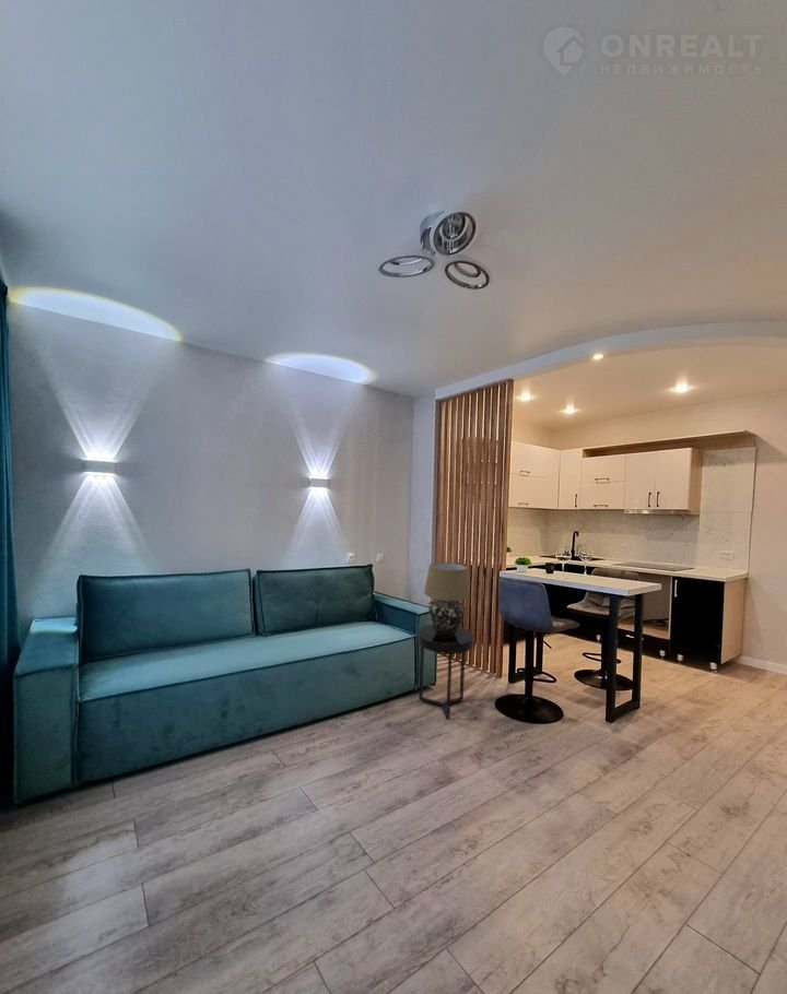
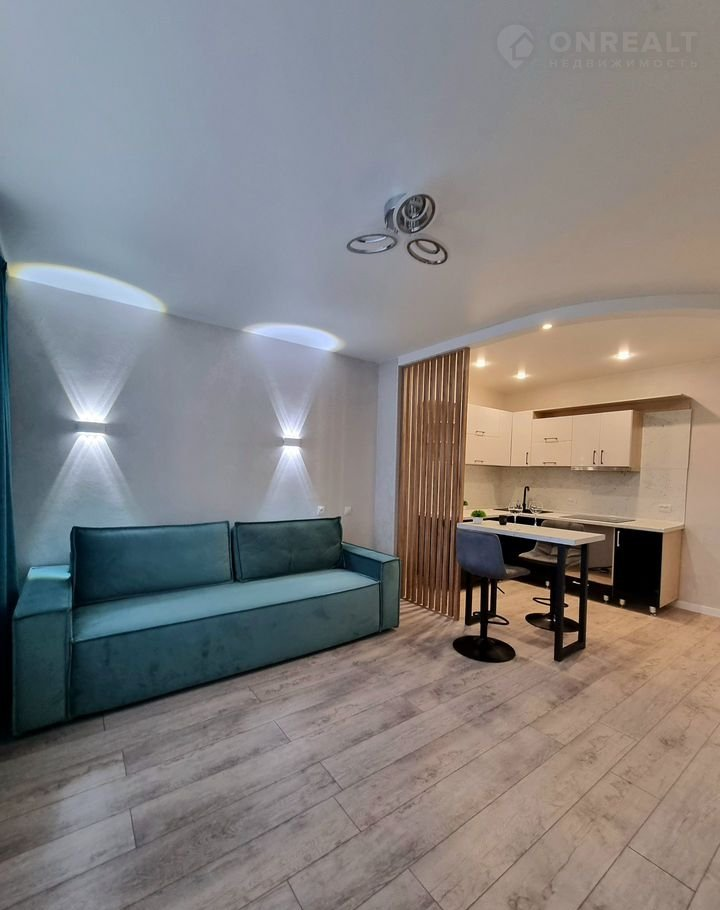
- table lamp (446, 600)
- side table (448, 670)
